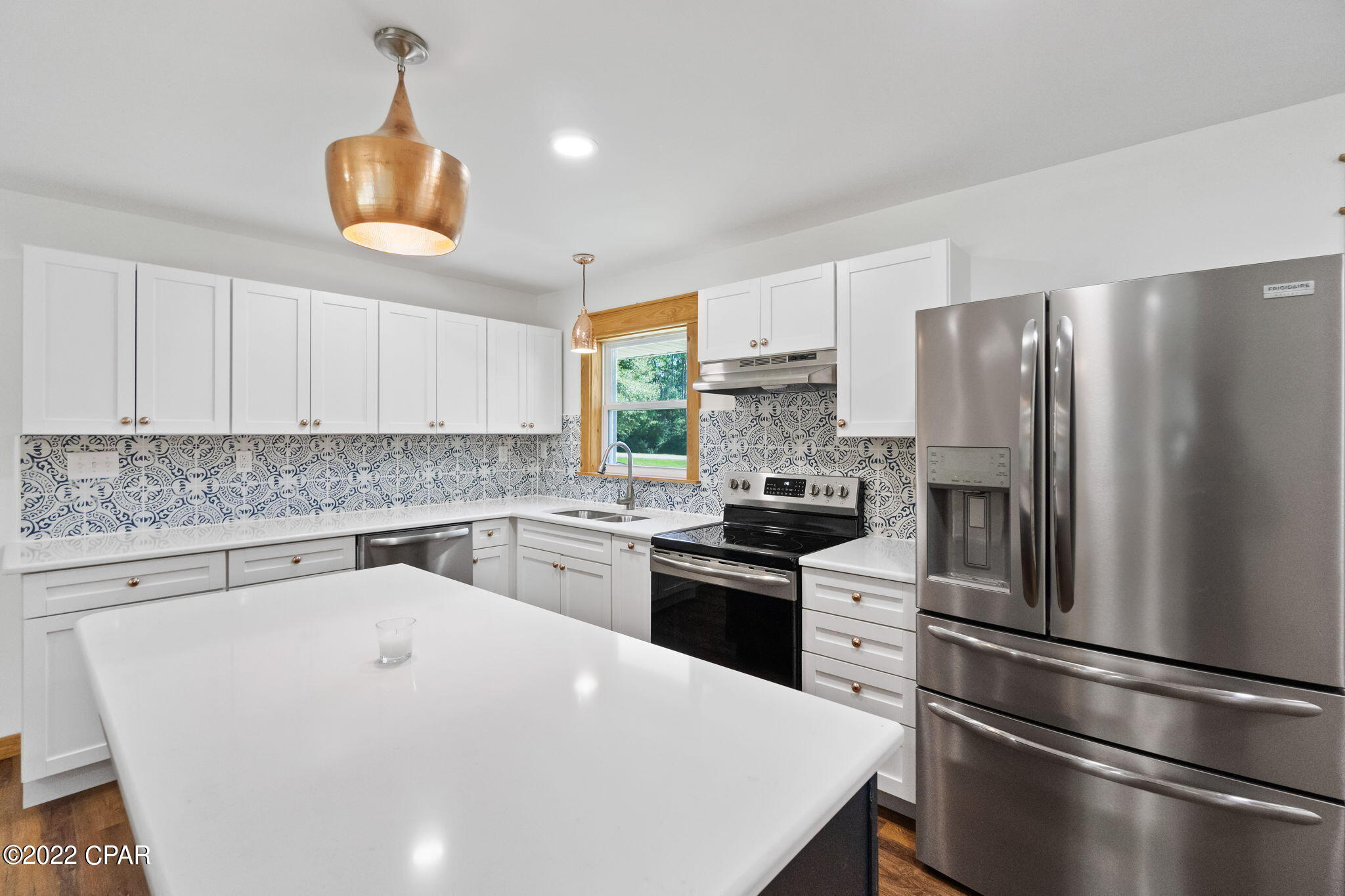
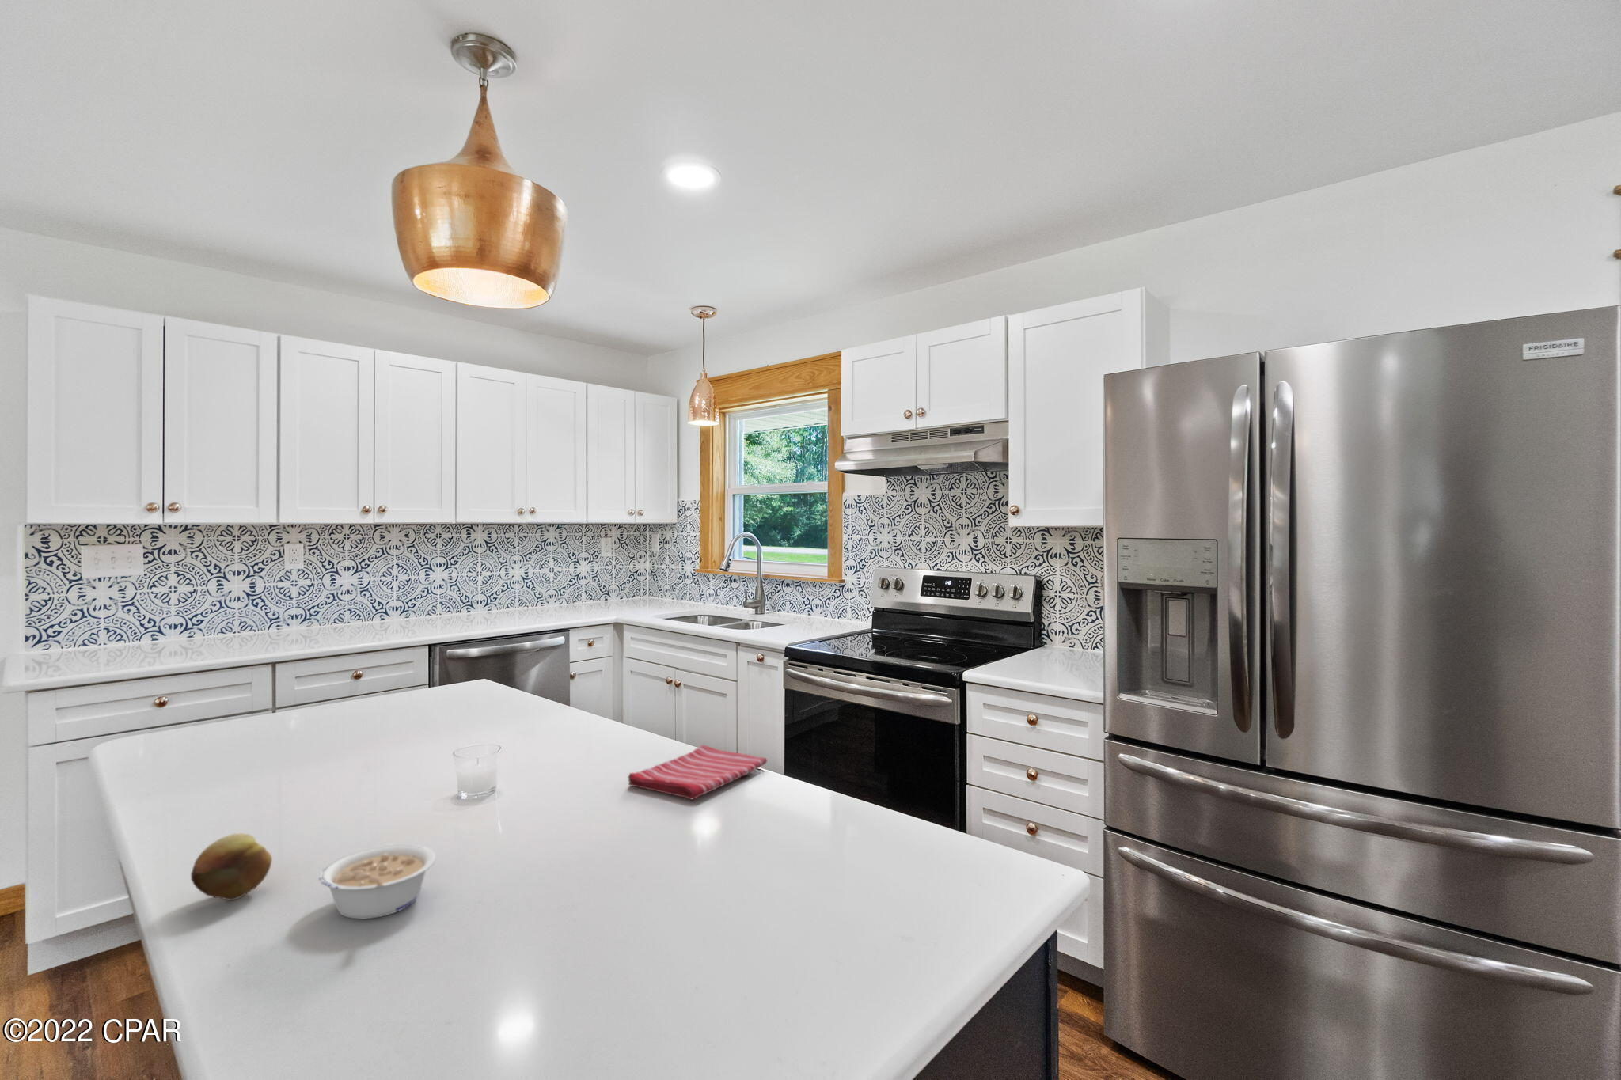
+ dish towel (699, 769)
+ legume (382, 880)
+ fruit (231, 867)
